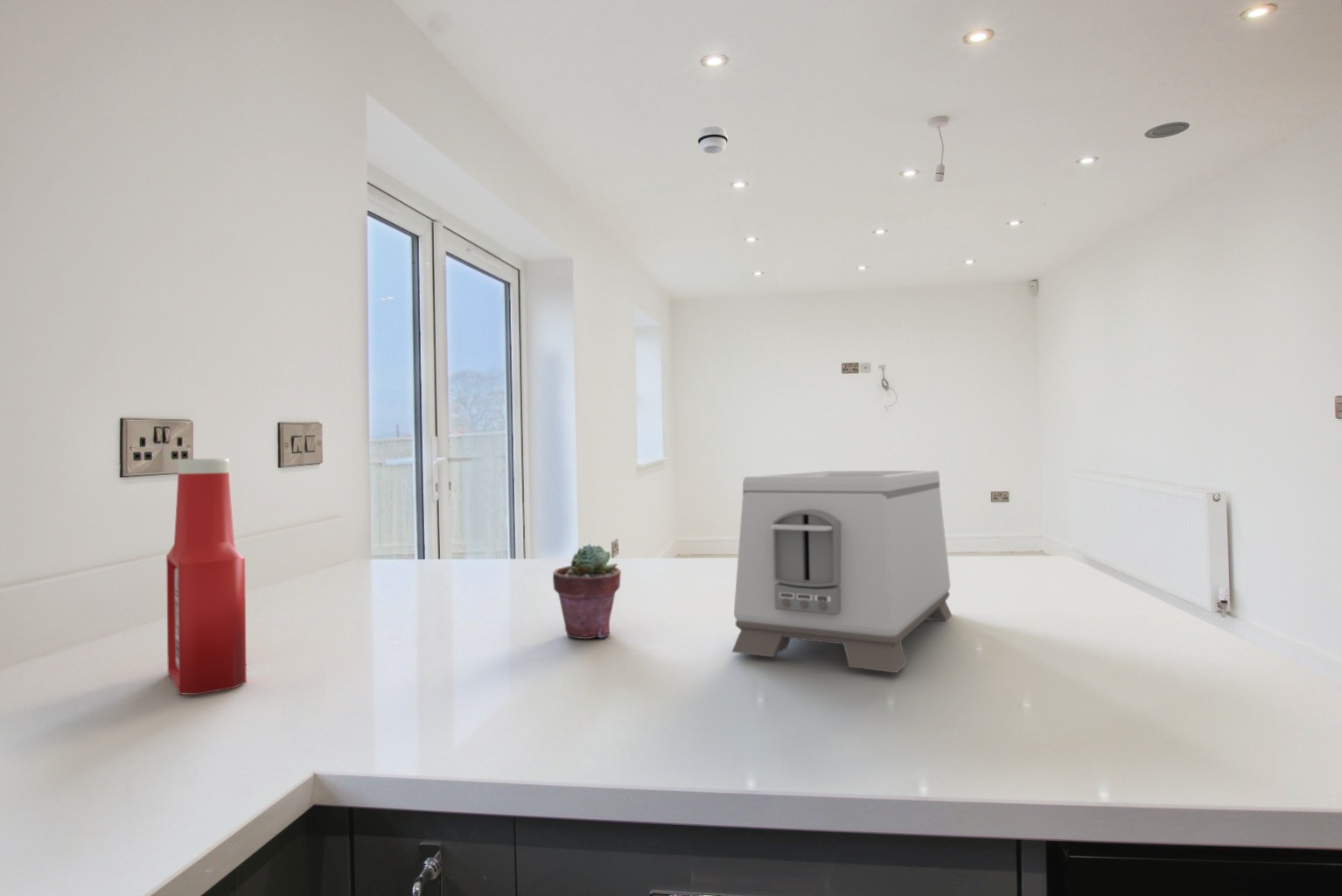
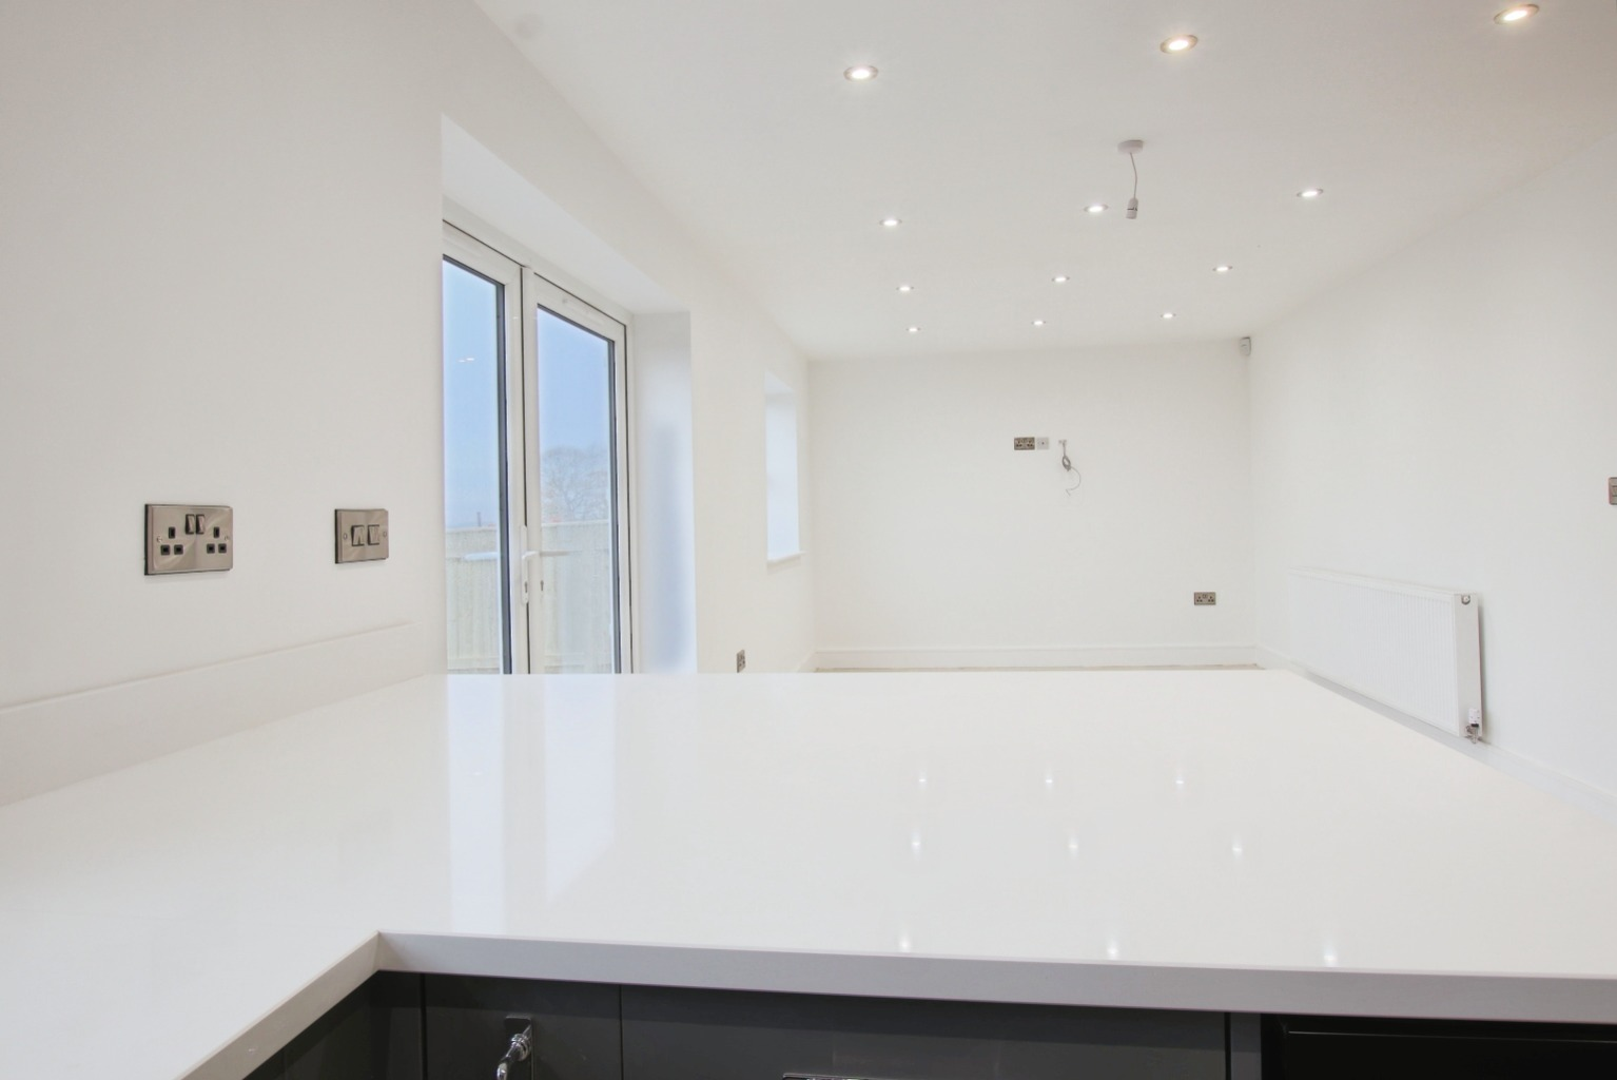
- smoke detector (712, 140)
- recessed light (1166, 128)
- soap bottle (205, 568)
- potted succulent (587, 588)
- toaster (846, 554)
